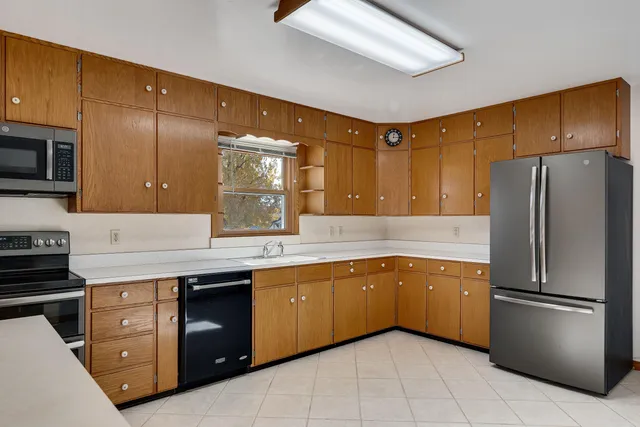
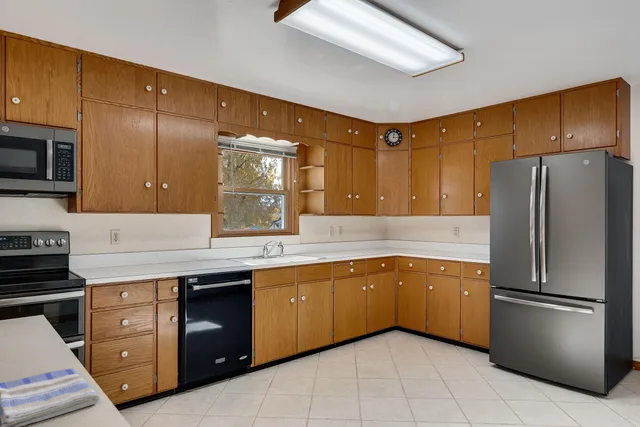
+ dish towel (44, 392)
